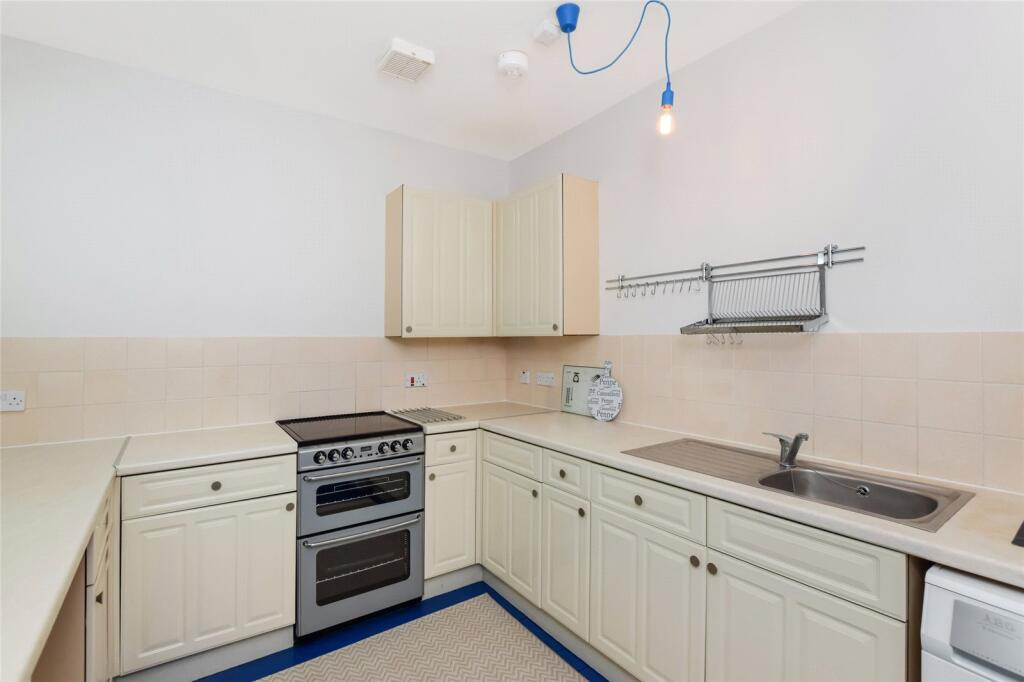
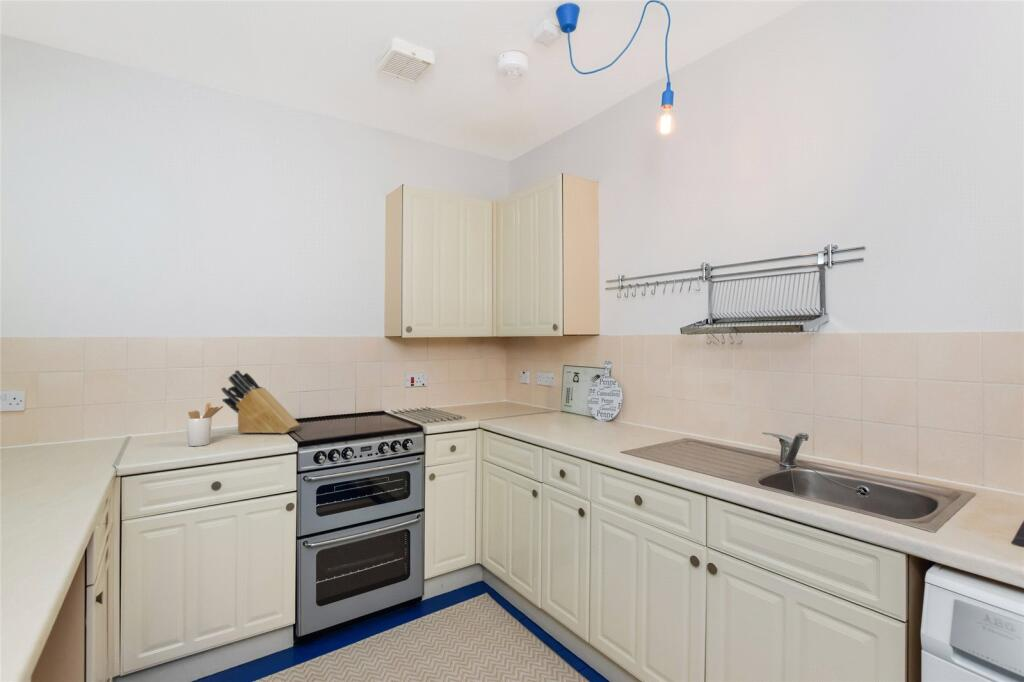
+ knife block (260, 400)
+ utensil holder (204, 424)
